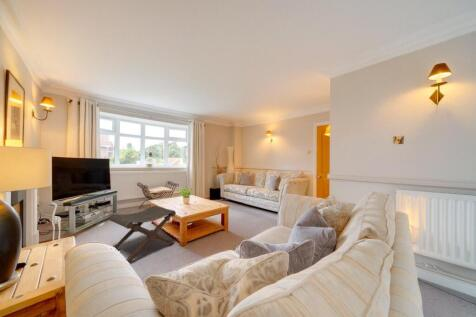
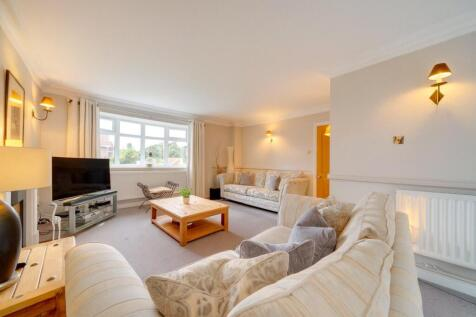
- footstool (143, 230)
